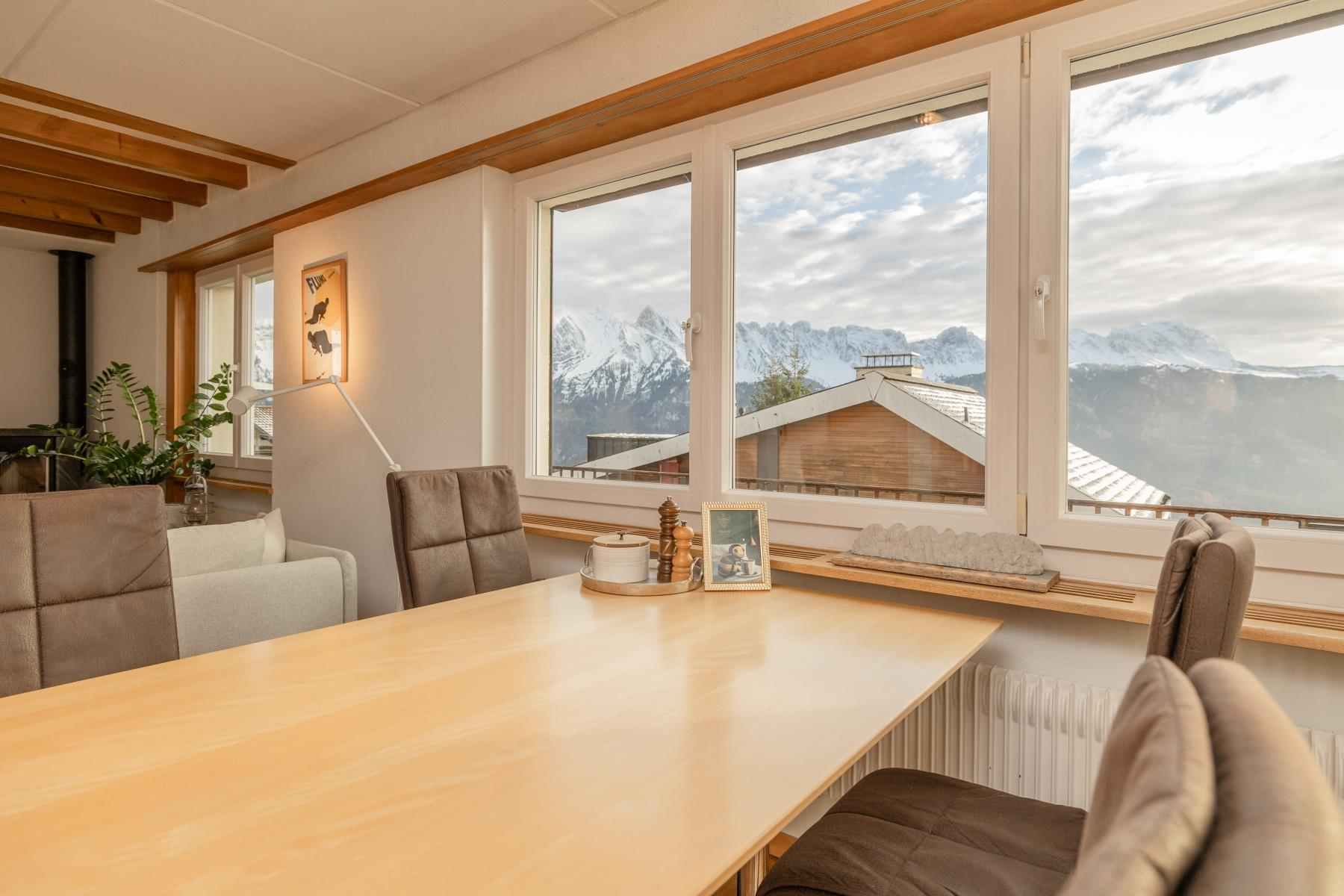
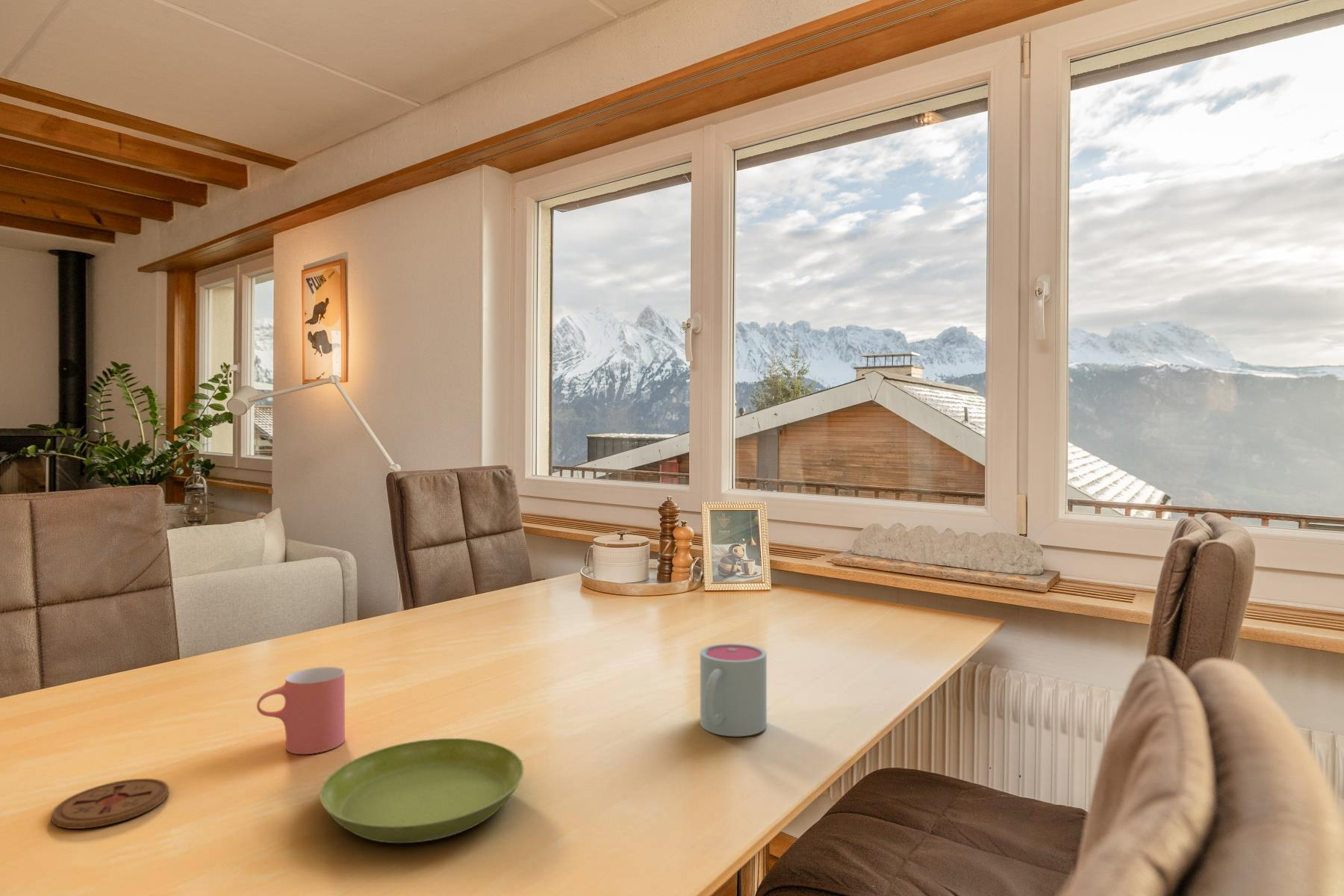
+ saucer (426, 790)
+ coaster (112, 802)
+ mug (727, 692)
+ cup (302, 711)
